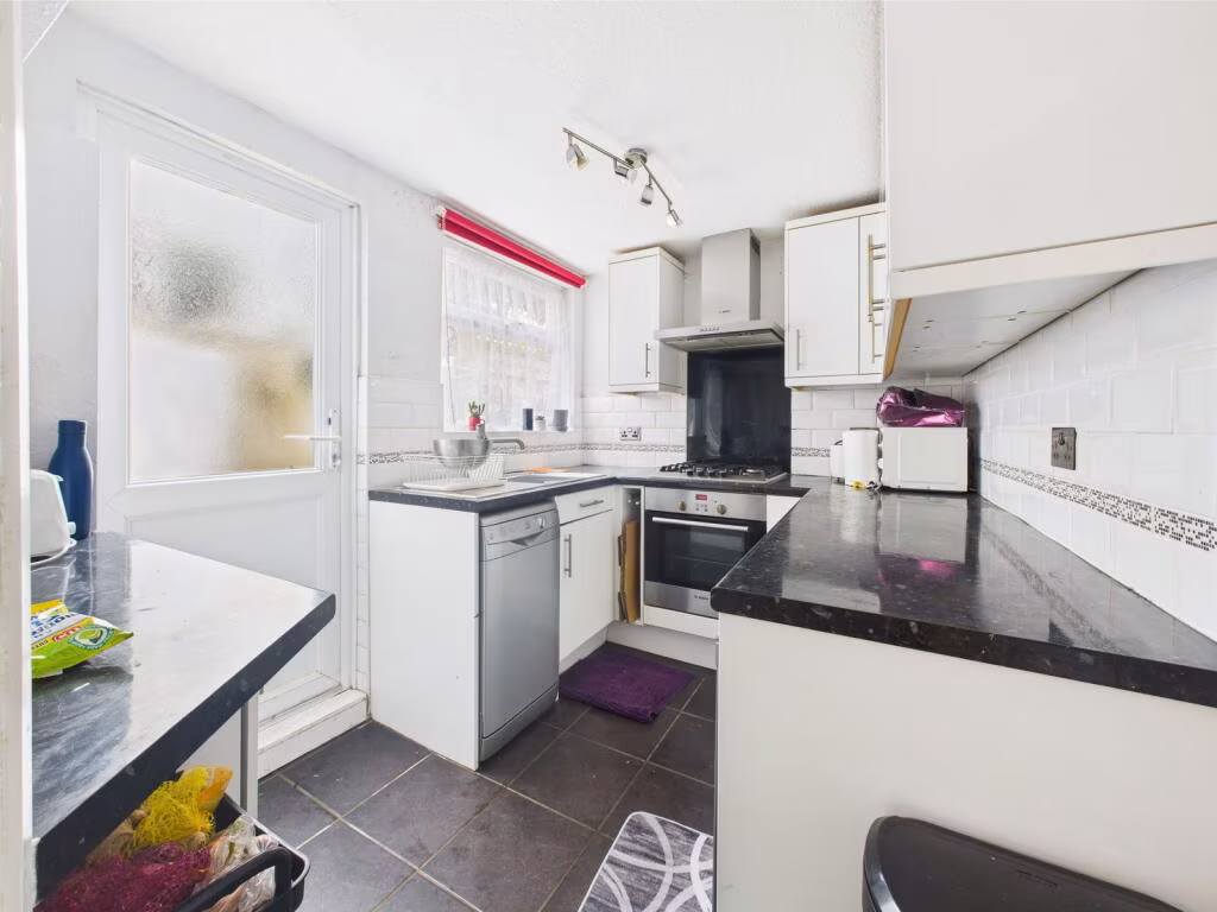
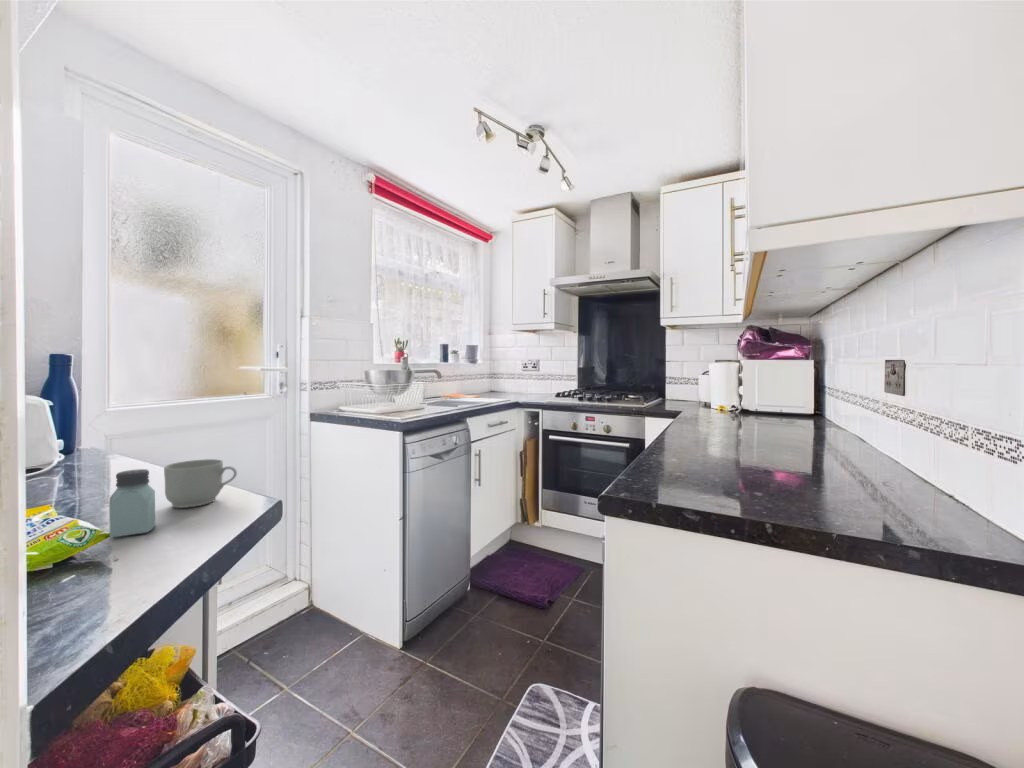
+ mug (202, 482)
+ saltshaker (133, 501)
